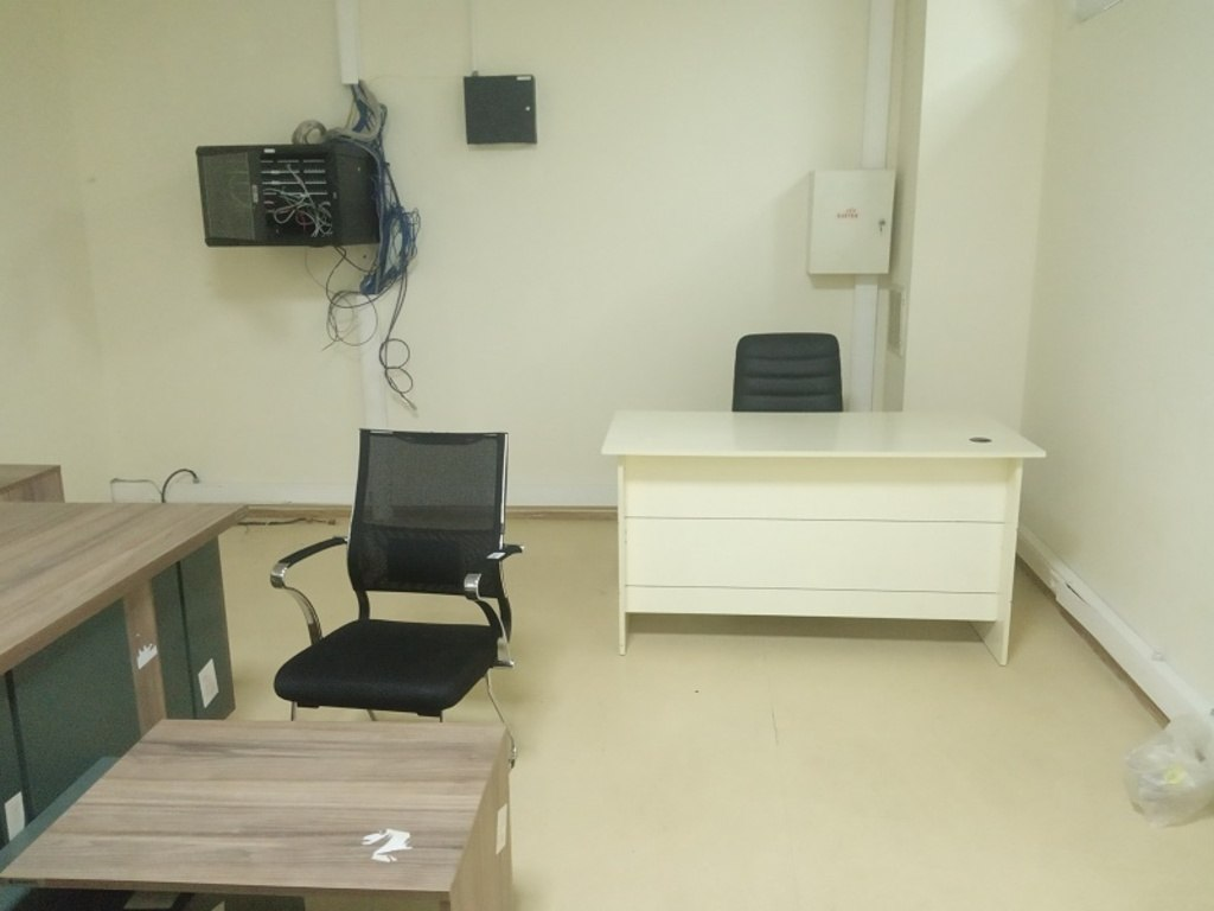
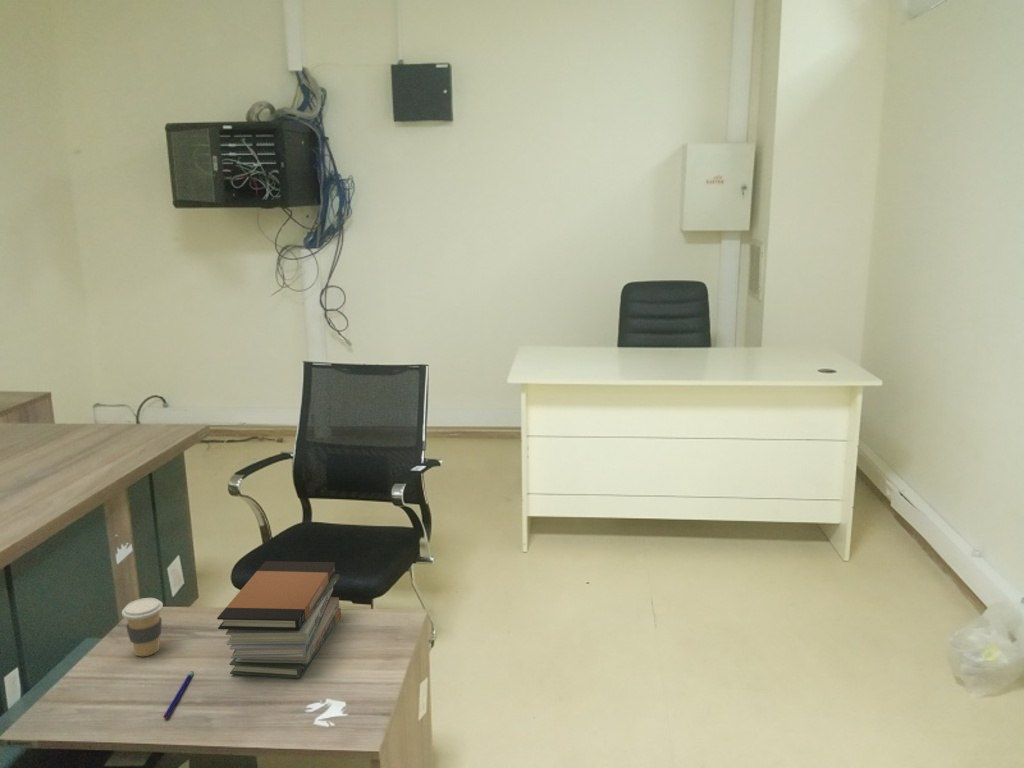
+ book stack (284, 616)
+ pen (179, 693)
+ coffee cup (144, 627)
